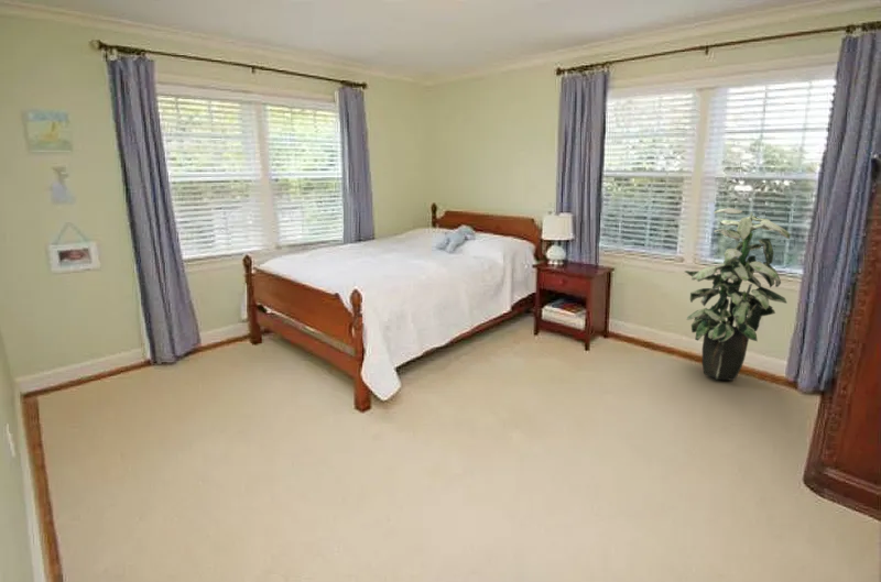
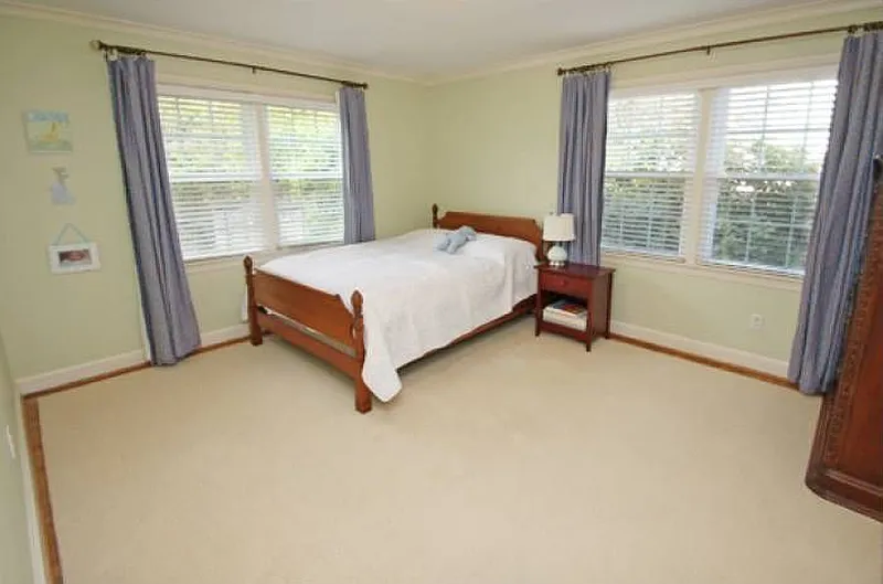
- indoor plant (729, 294)
